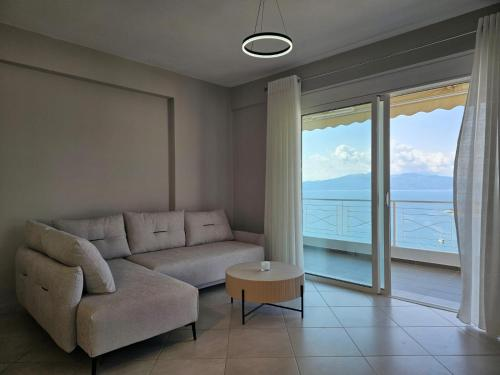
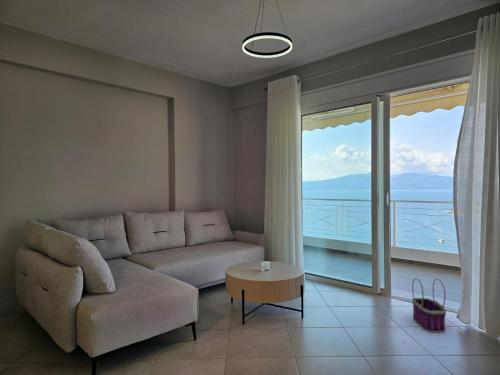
+ basket (428, 302)
